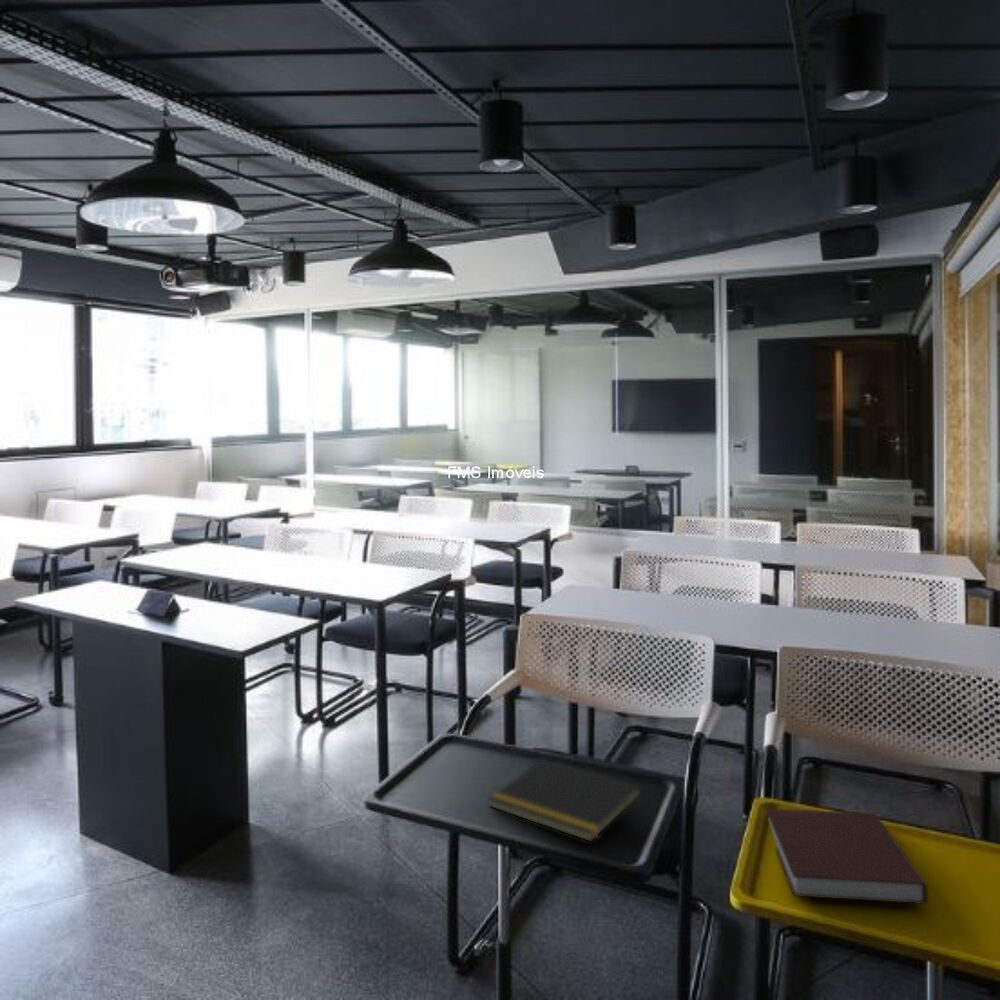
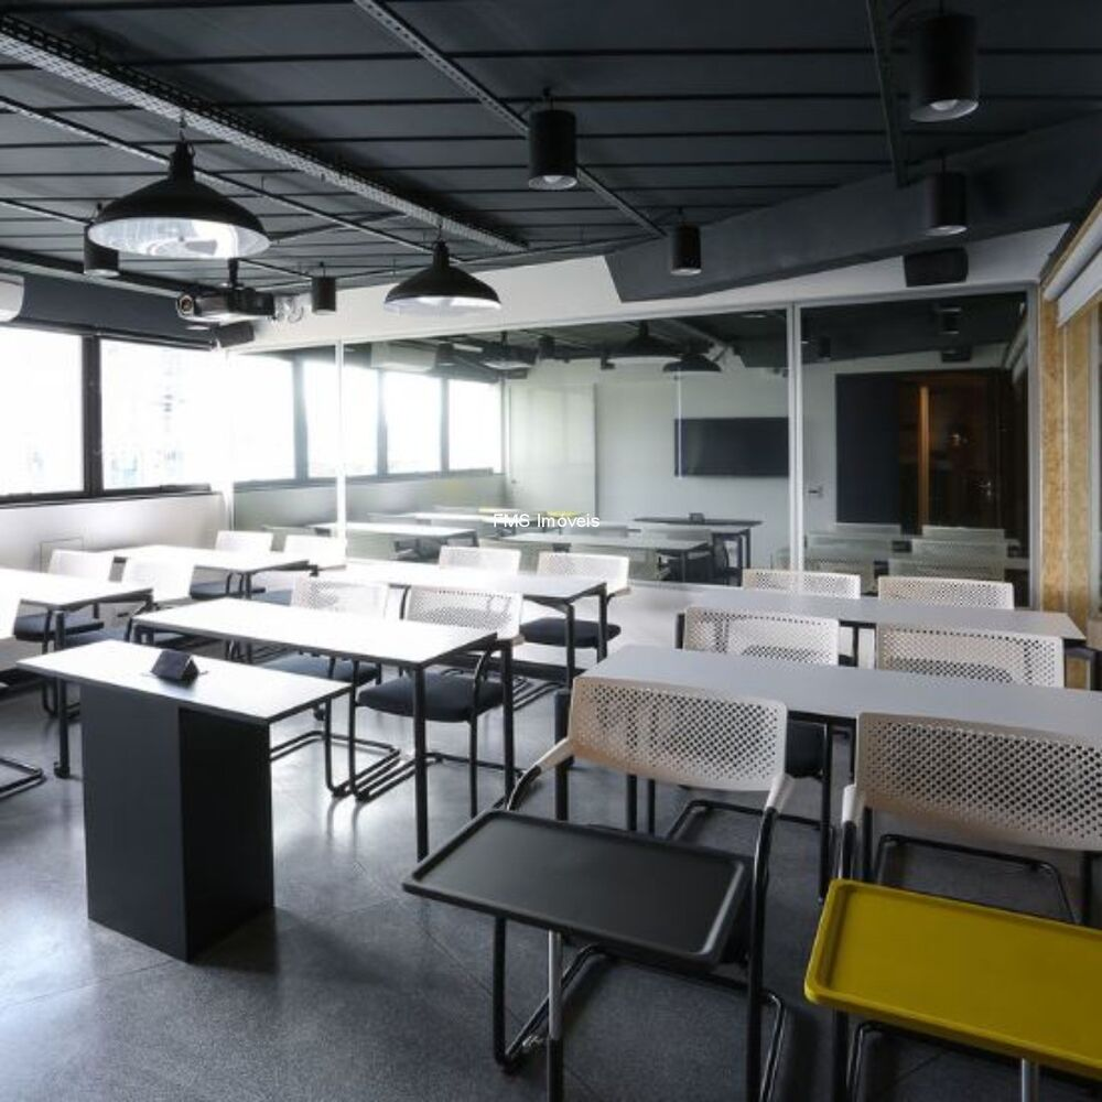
- notebook (838, 851)
- notepad (564, 796)
